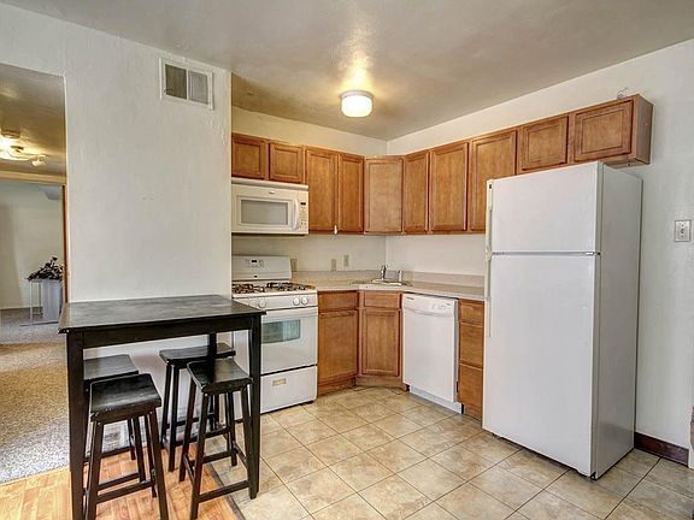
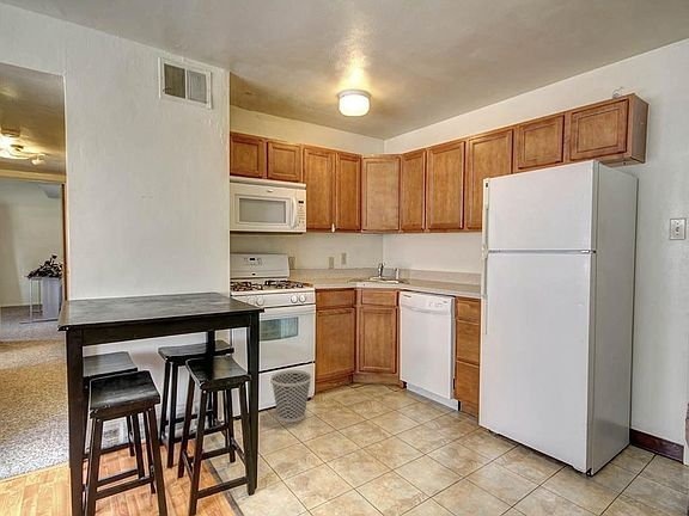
+ wastebasket (291, 395)
